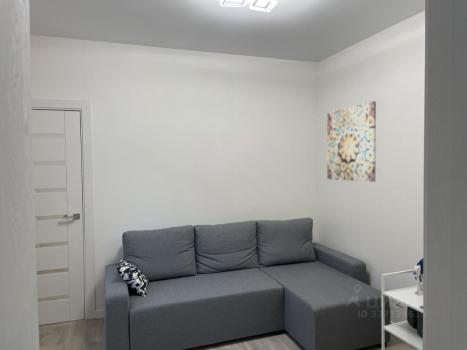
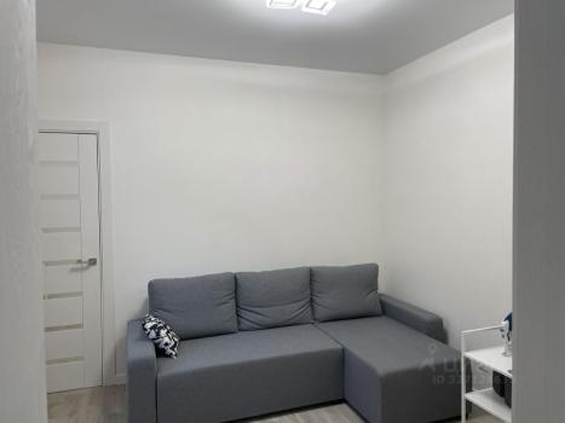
- wall art (349, 144)
